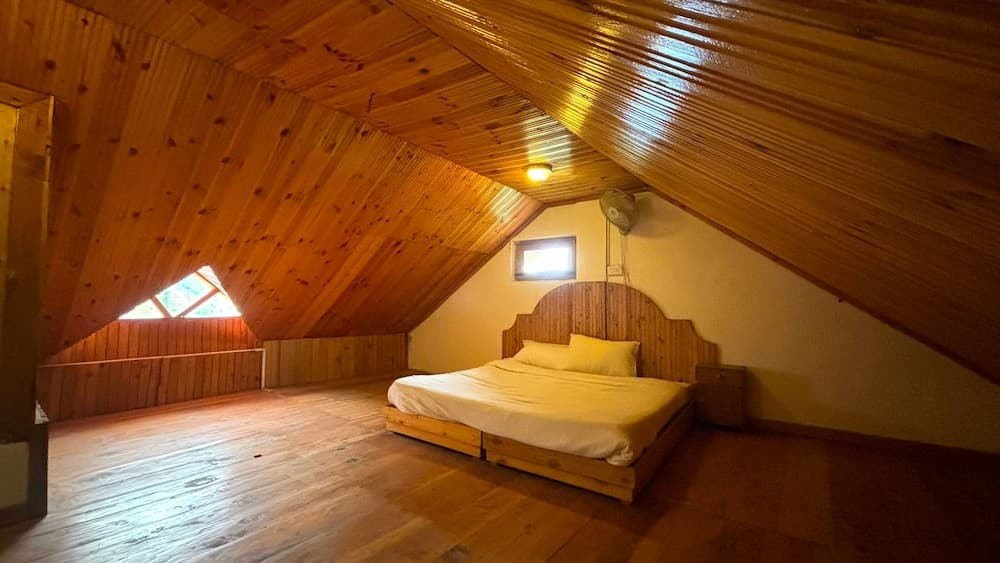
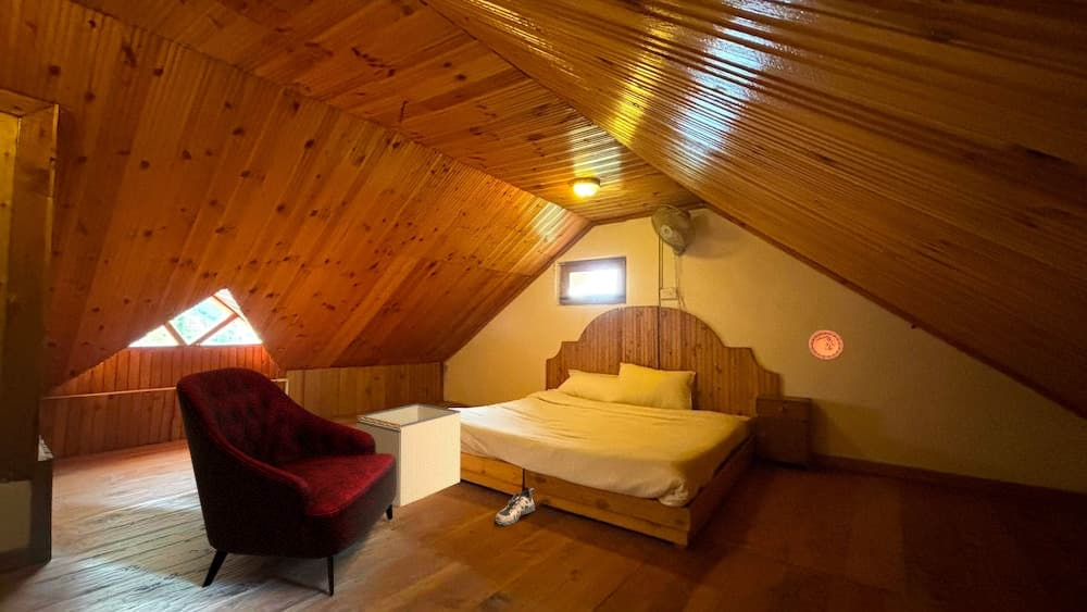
+ shoe (514, 504)
+ storage bin (409, 449)
+ armchair (293, 460)
+ decorative plate (825, 345)
